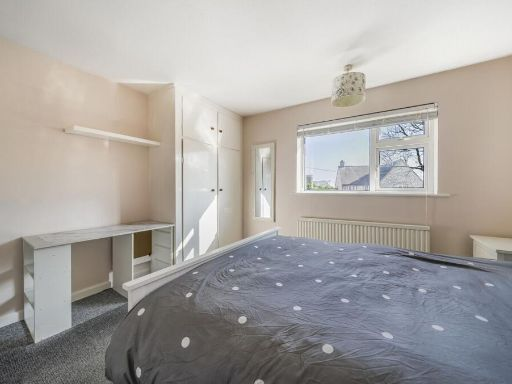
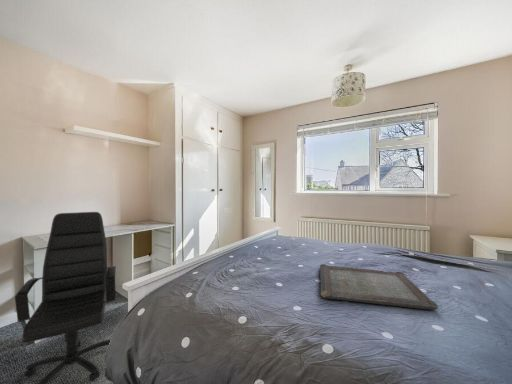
+ serving tray (366, 283)
+ office chair (73, 288)
